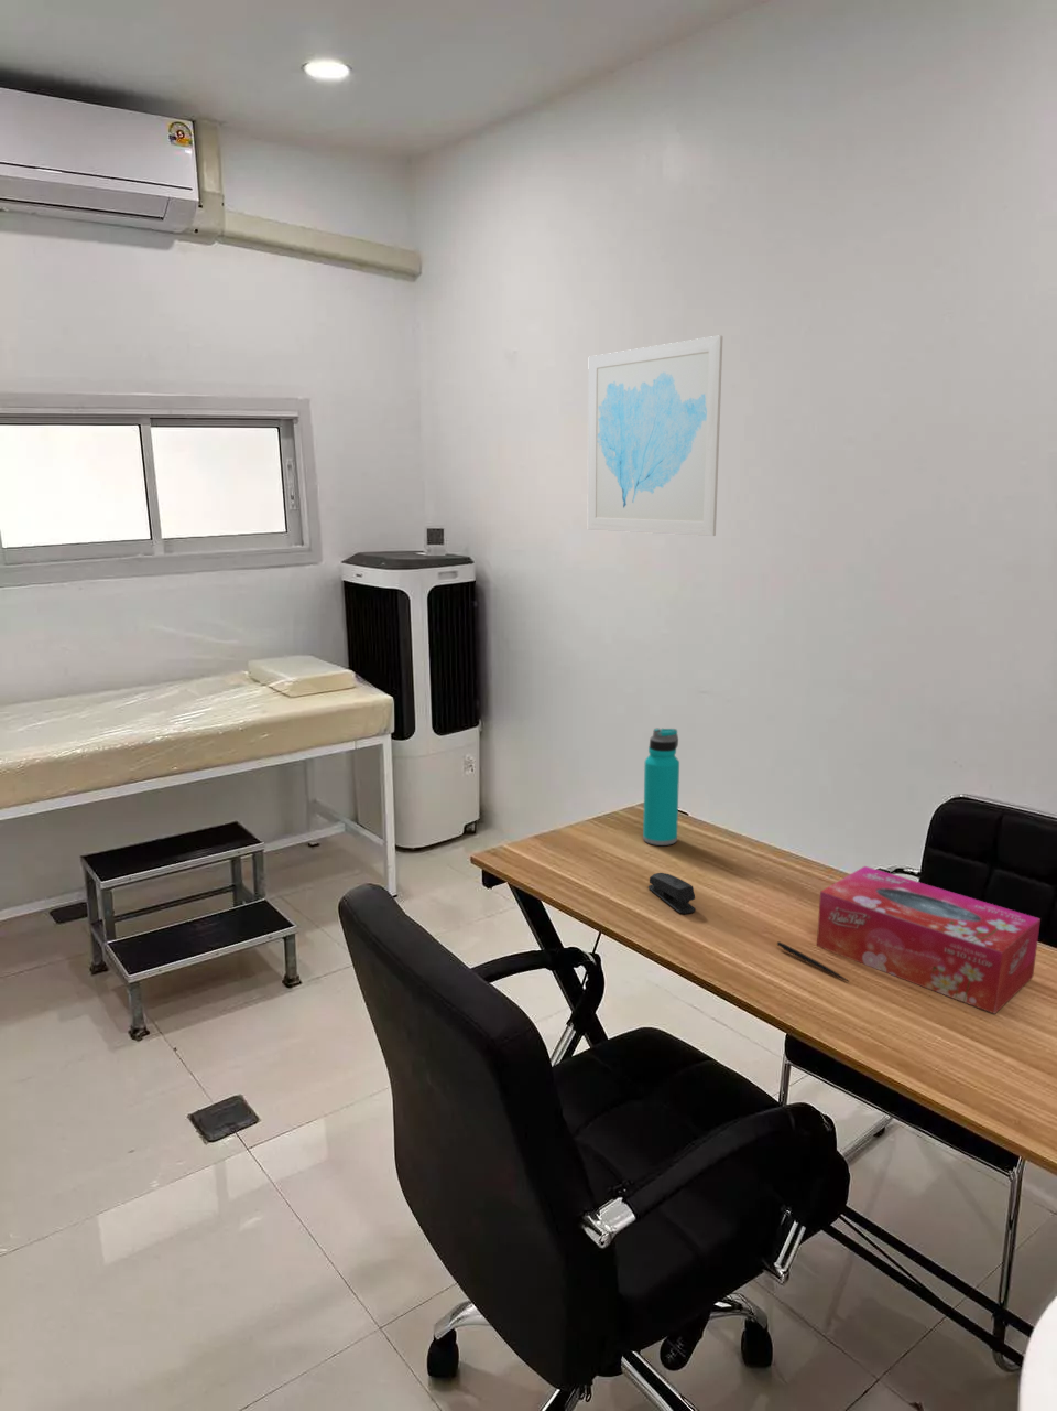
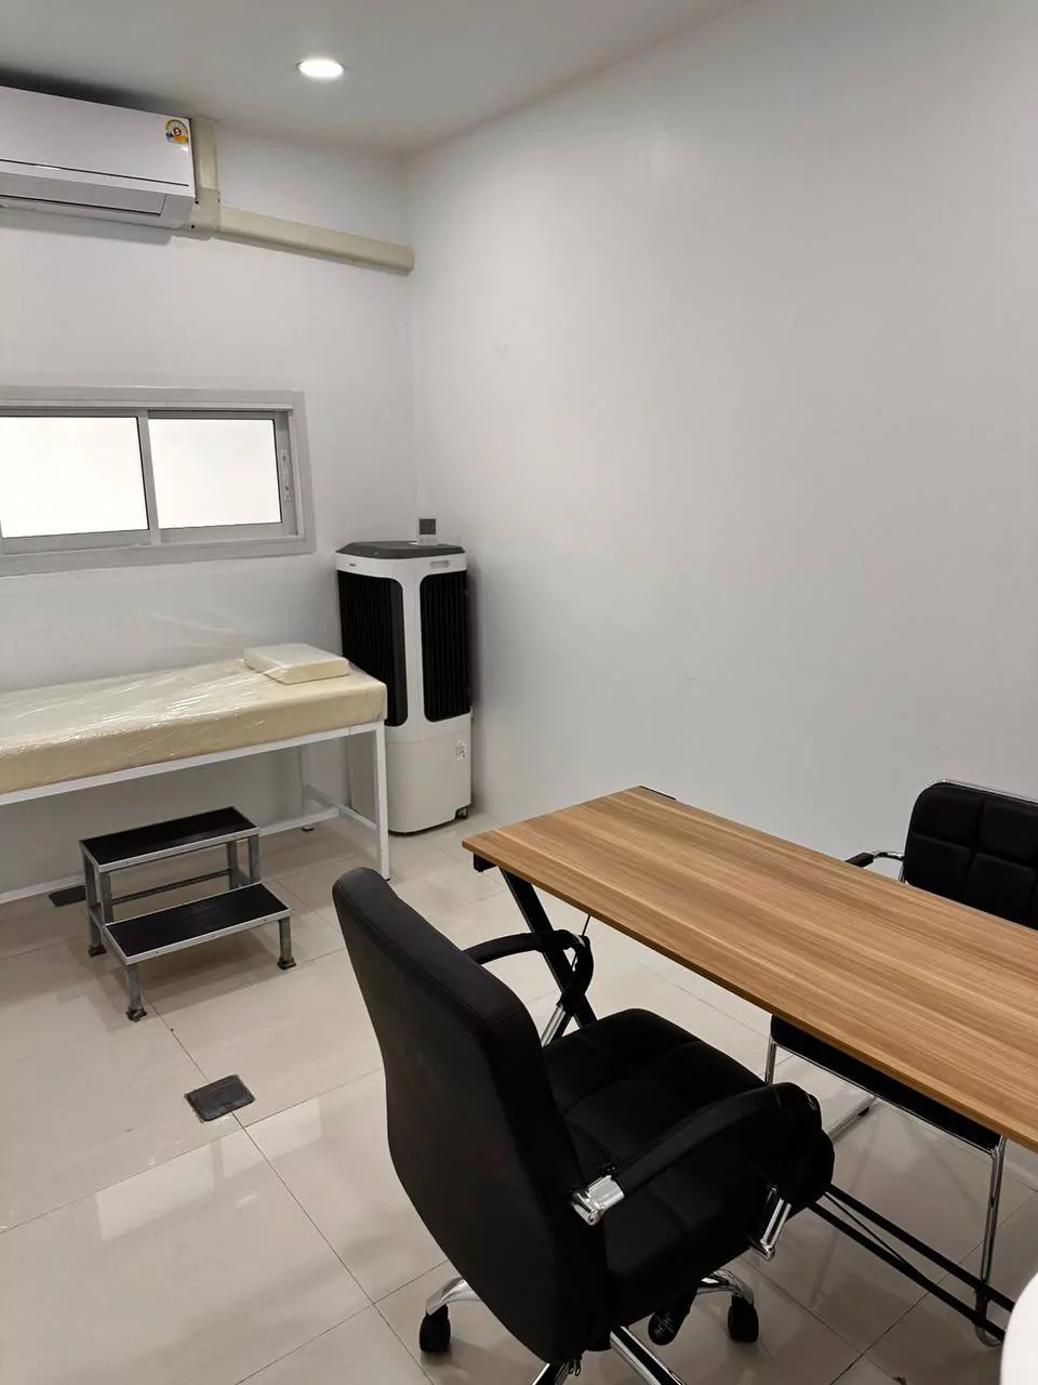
- pen (812, 961)
- stapler (671, 887)
- water bottle (661, 784)
- tissue box (924, 932)
- wall art (648, 441)
